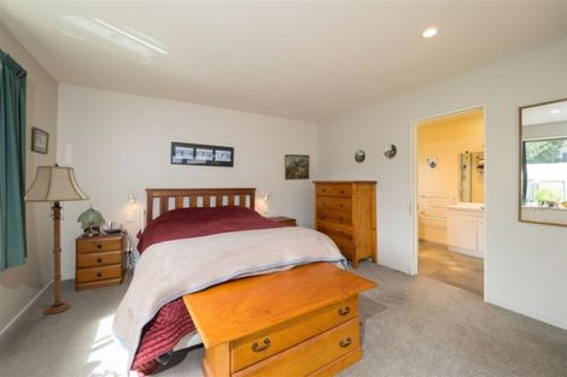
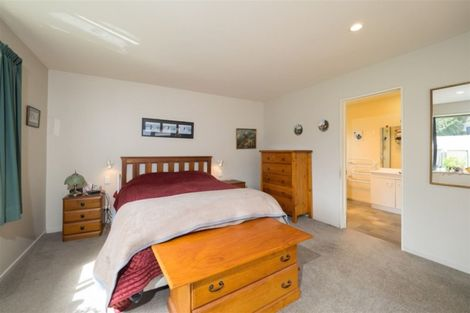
- floor lamp (57, 235)
